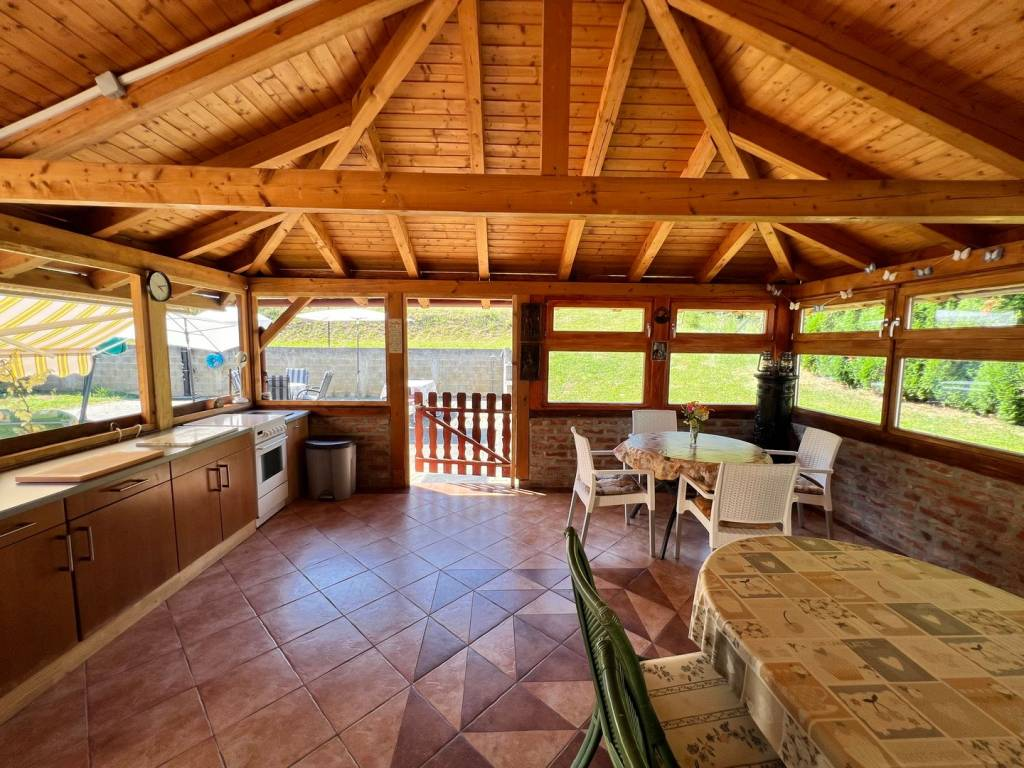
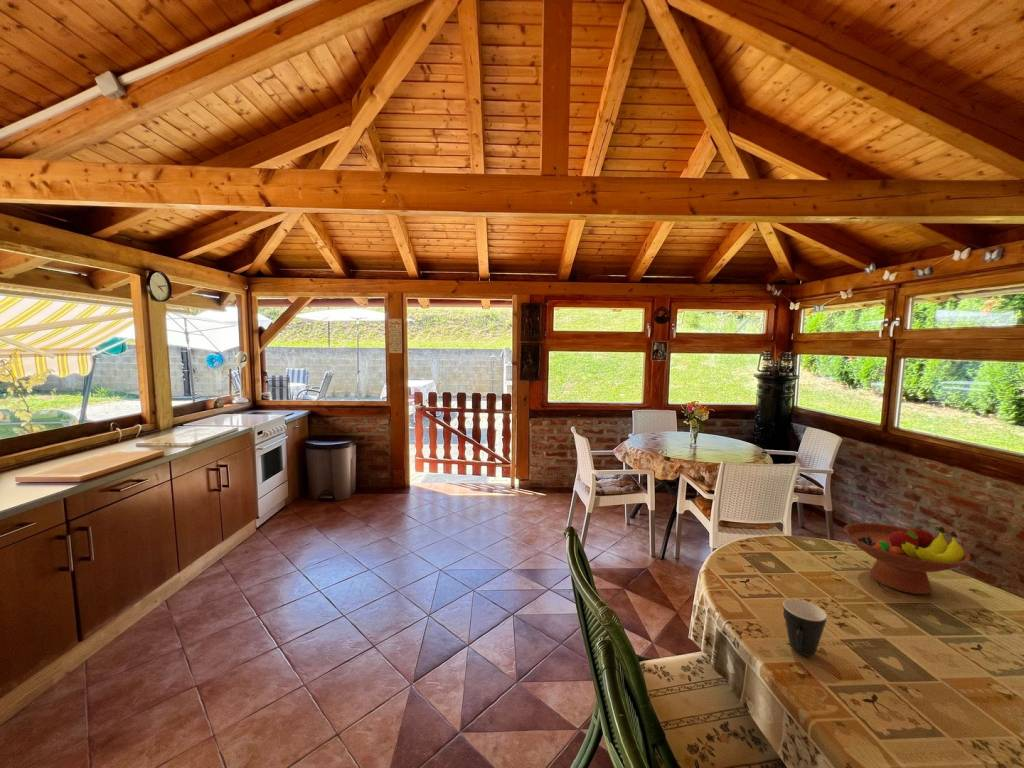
+ mug (802, 632)
+ fruit bowl (901, 553)
